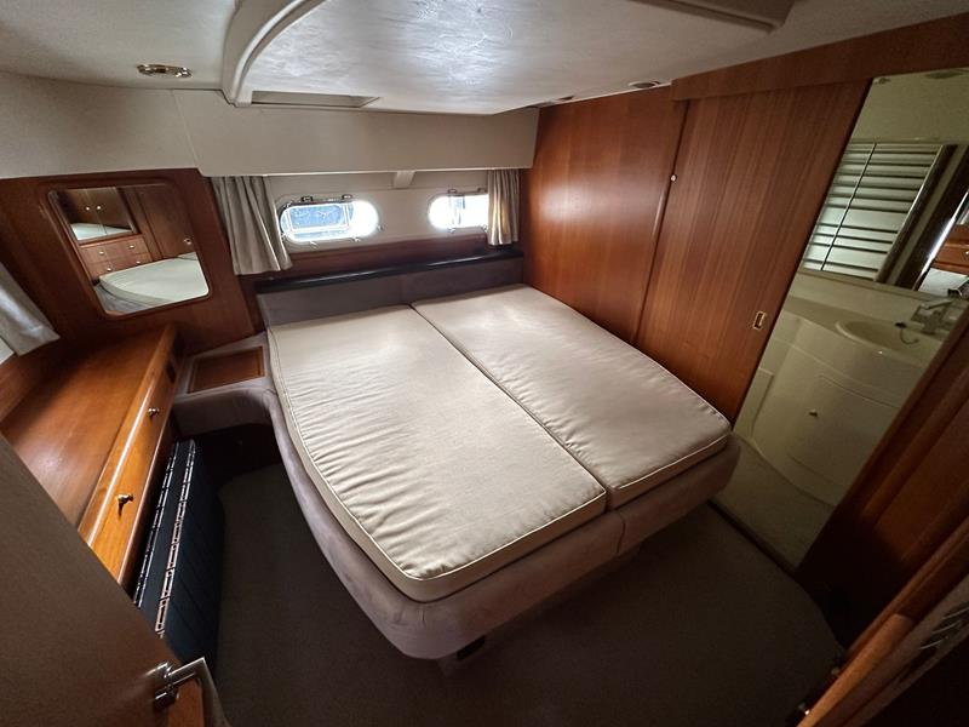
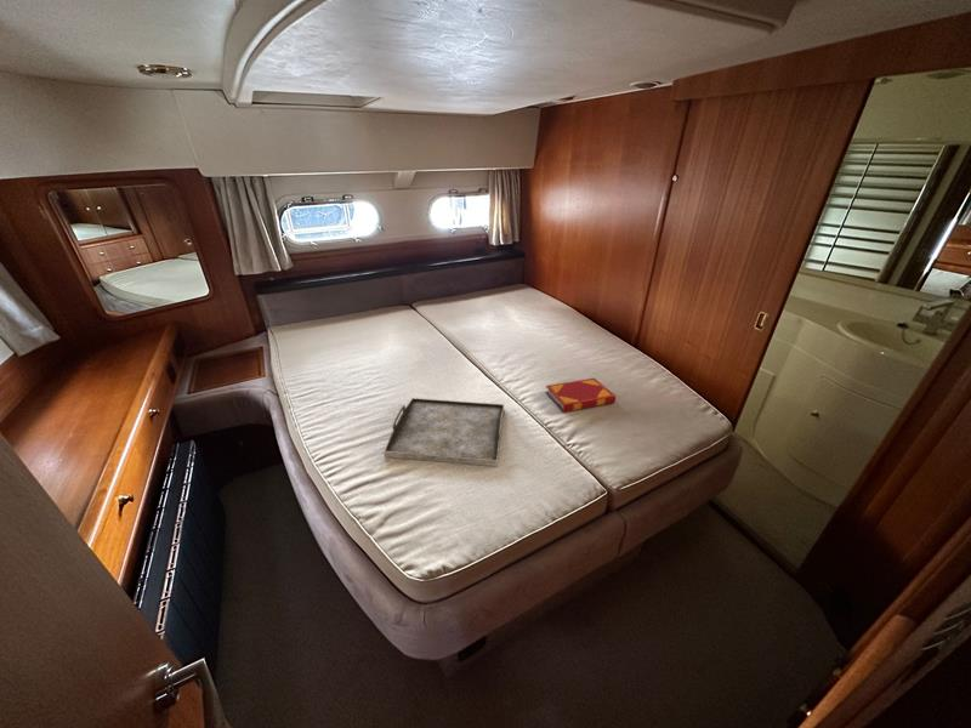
+ serving tray (449, 423)
+ hardback book (579, 393)
